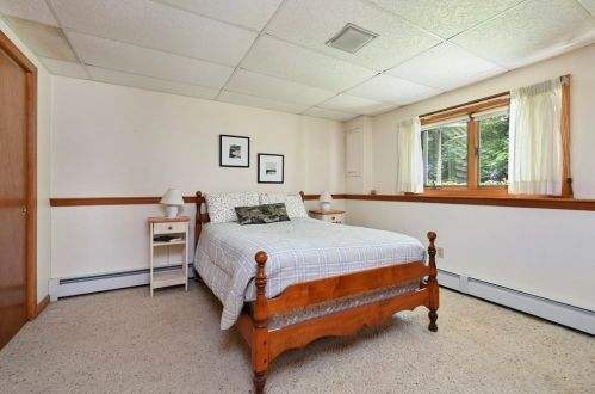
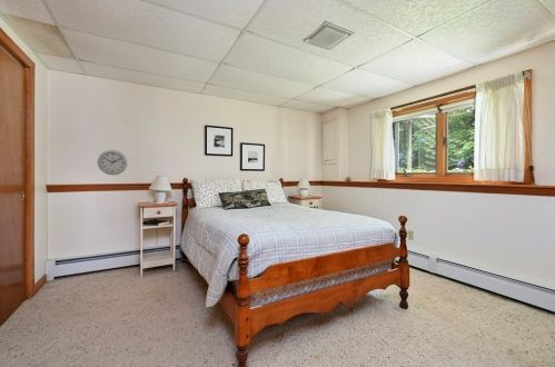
+ wall clock (112, 162)
